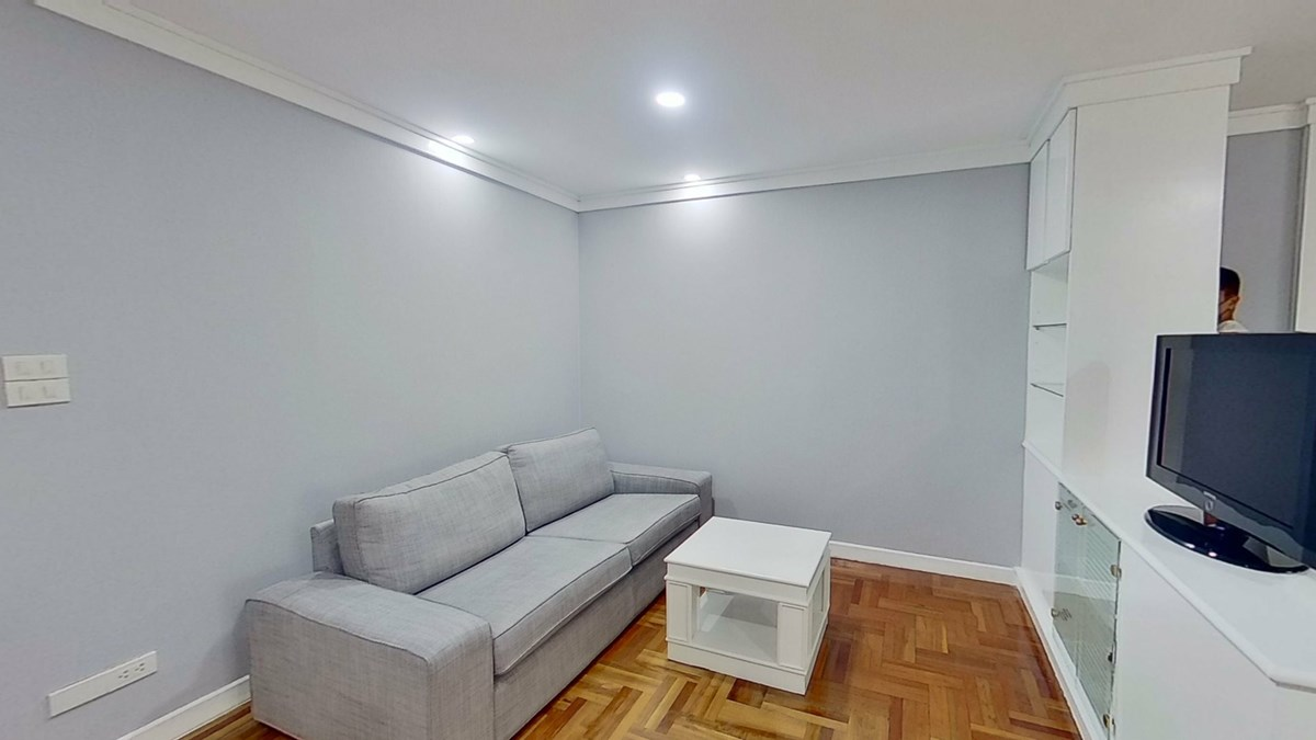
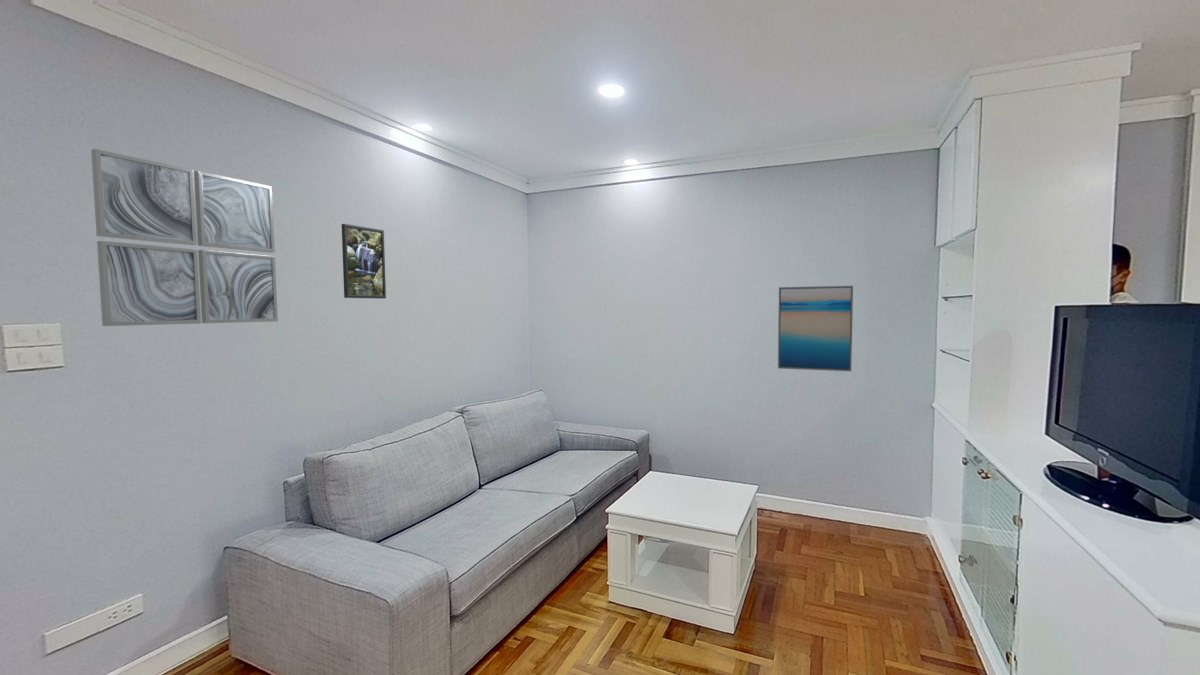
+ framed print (364, 262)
+ wall art (196, 249)
+ wall art (814, 328)
